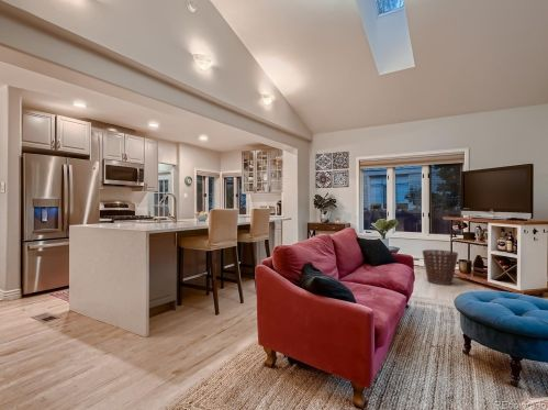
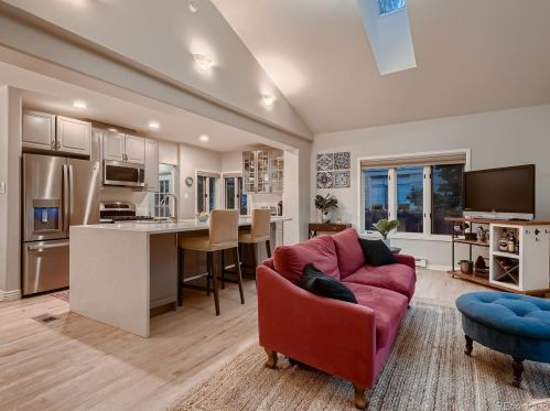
- basket (439, 266)
